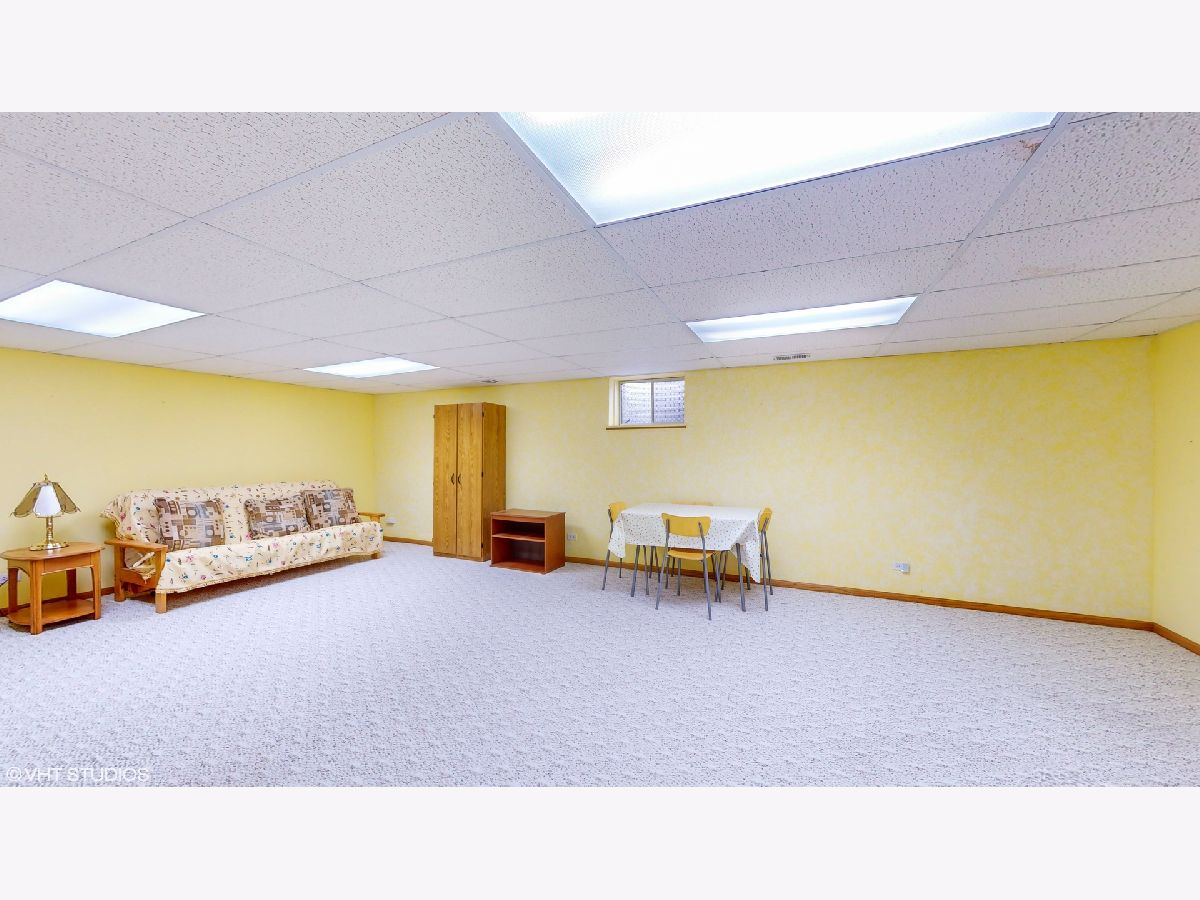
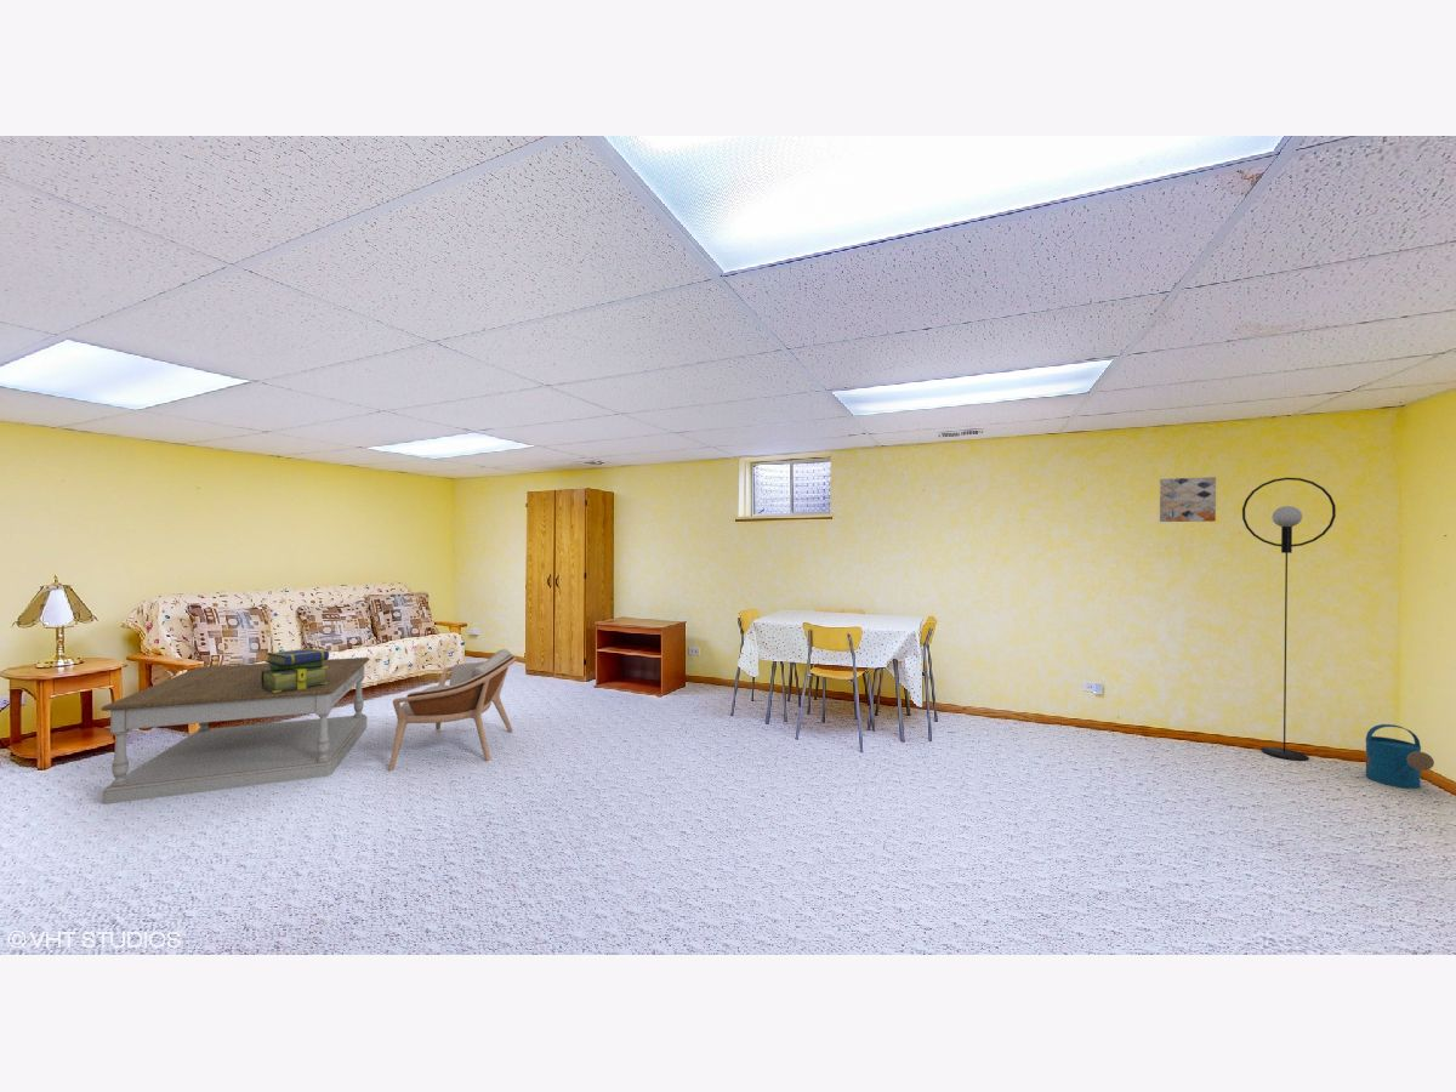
+ wall art (1187, 500)
+ watering can (1400, 757)
+ coffee table (258, 717)
+ floor lamp (1286, 615)
+ armchair (462, 698)
+ stack of books (296, 667)
